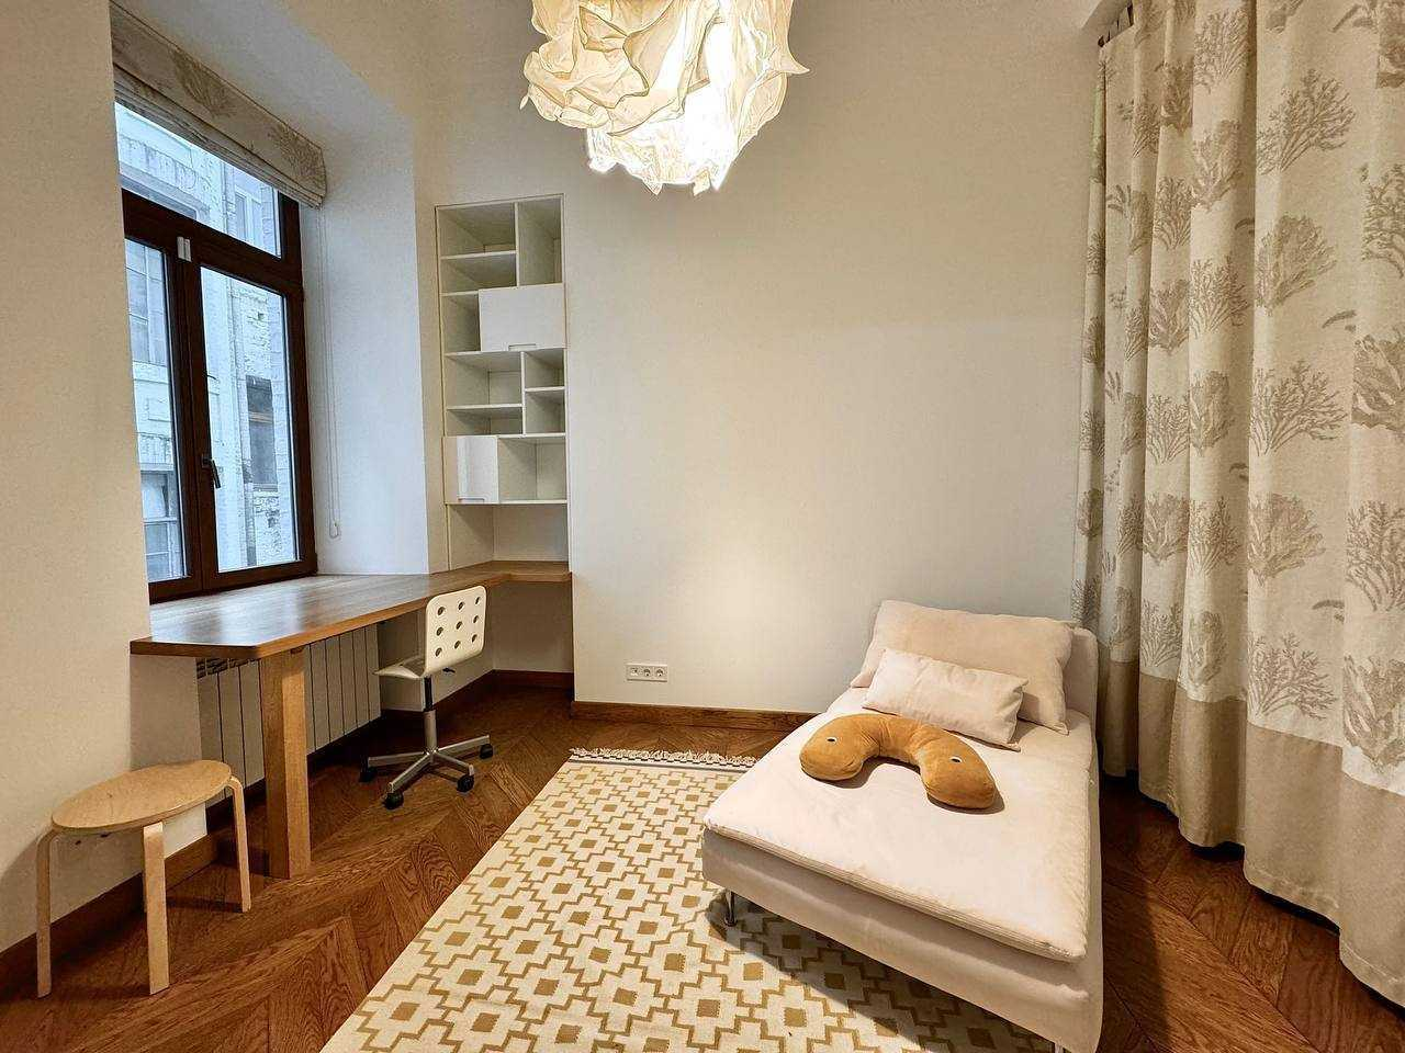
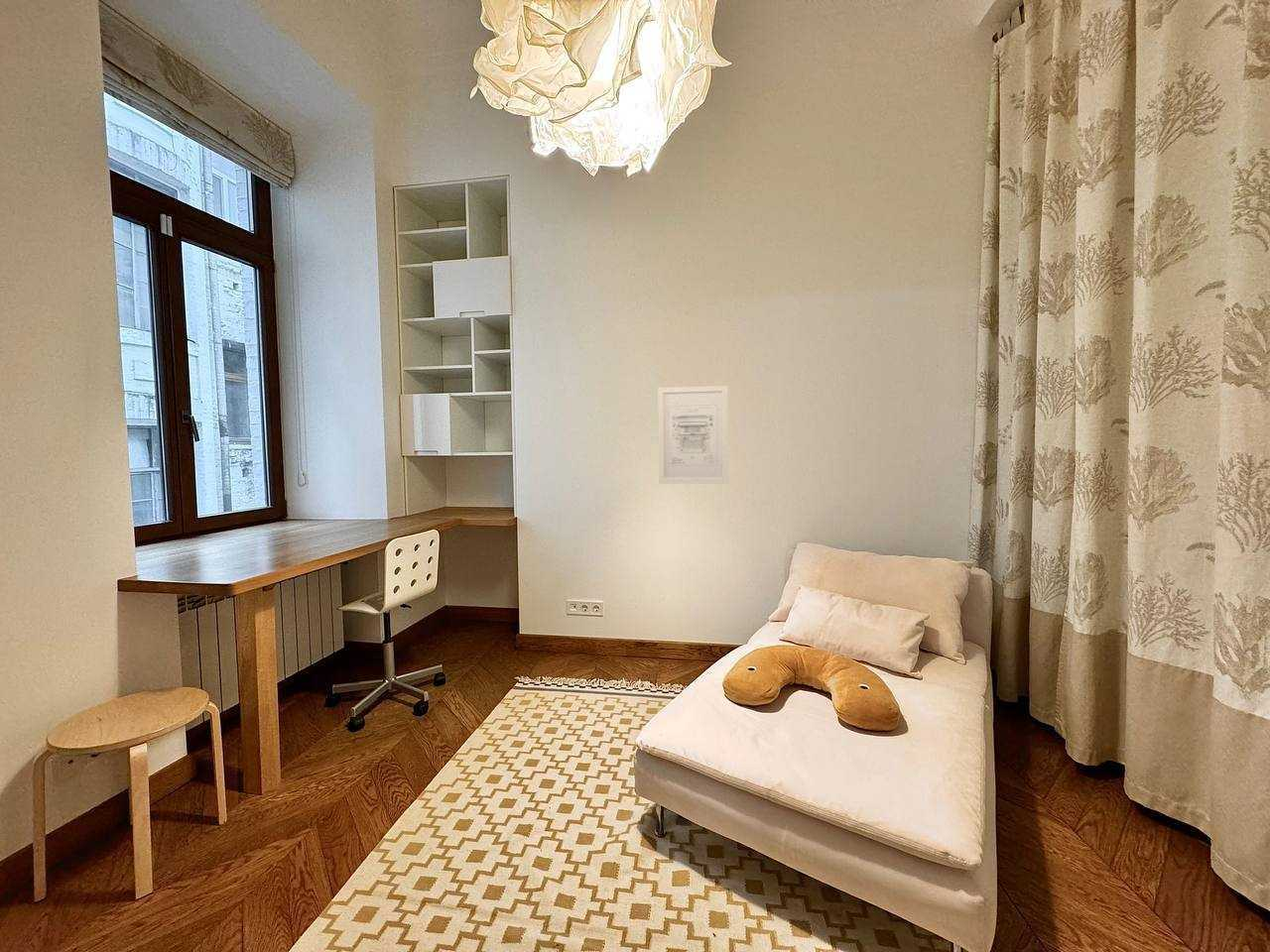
+ wall art (693, 435)
